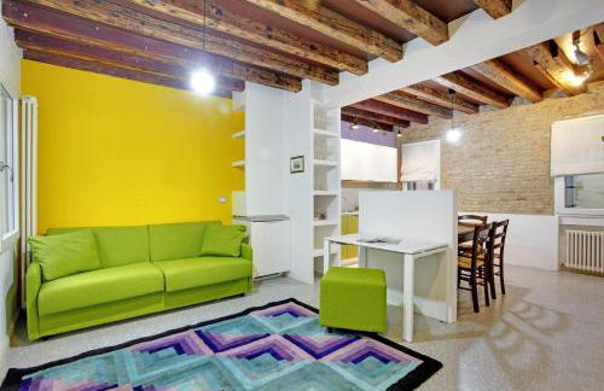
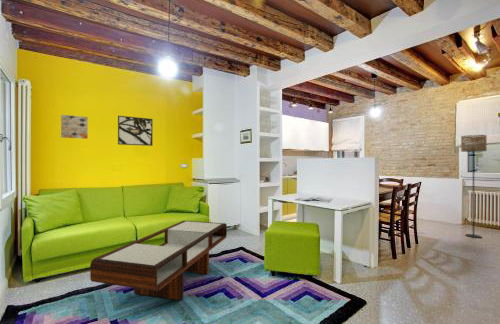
+ coffee table (174, 259)
+ wall art (74, 127)
+ floor lamp (473, 186)
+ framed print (135, 131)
